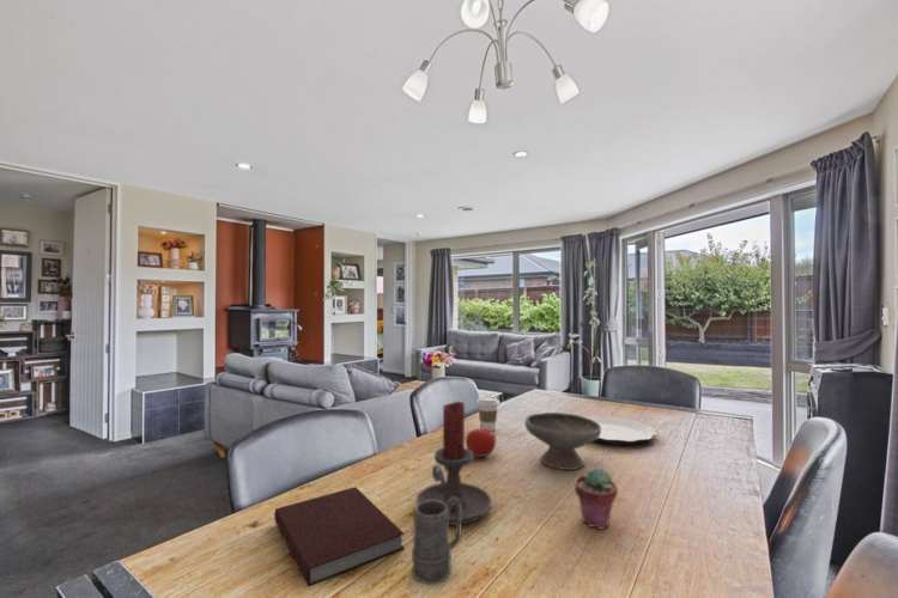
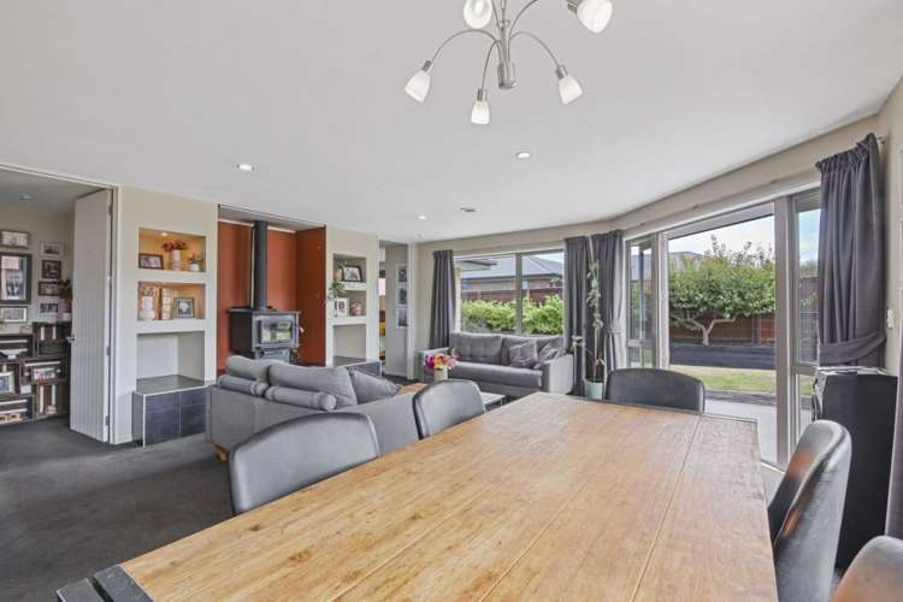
- mug (438, 536)
- fruit (480, 439)
- bowl (562, 440)
- potted succulent (595, 494)
- candle holder (449, 451)
- notebook (335, 527)
- coffee cup (487, 413)
- plate (611, 429)
